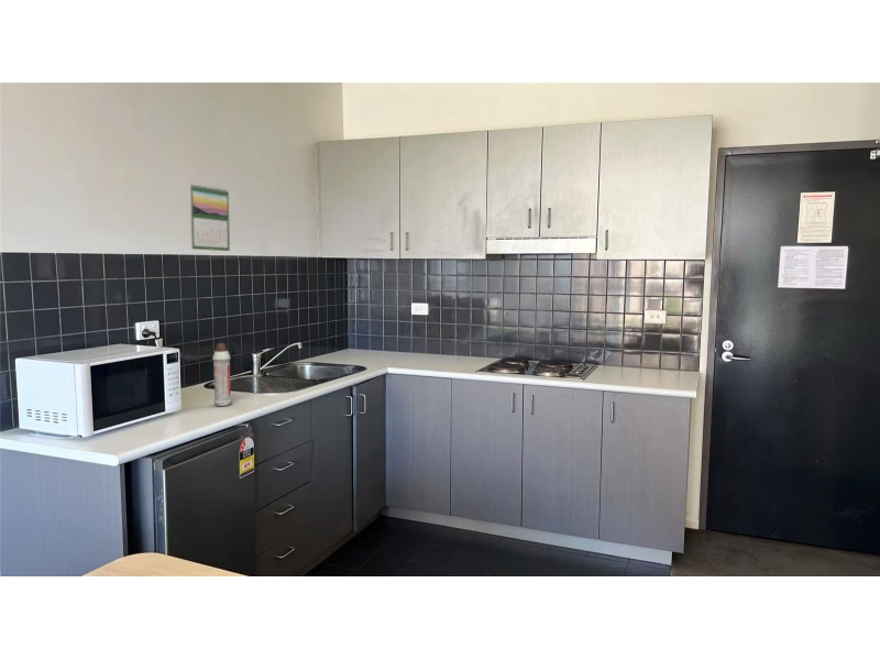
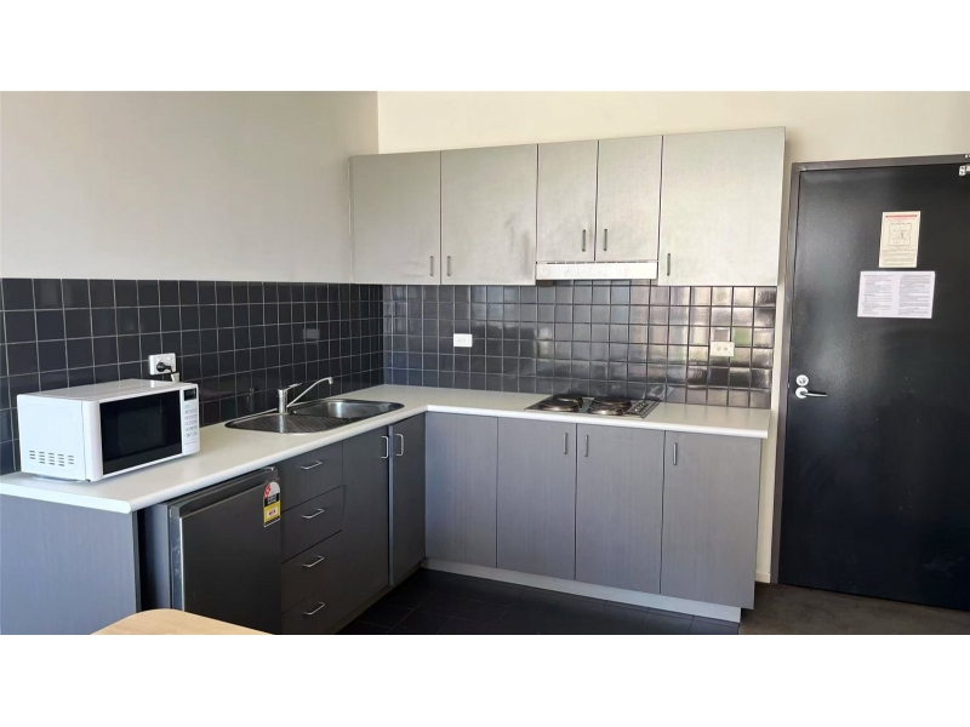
- spray bottle (221, 373)
- calendar (210, 217)
